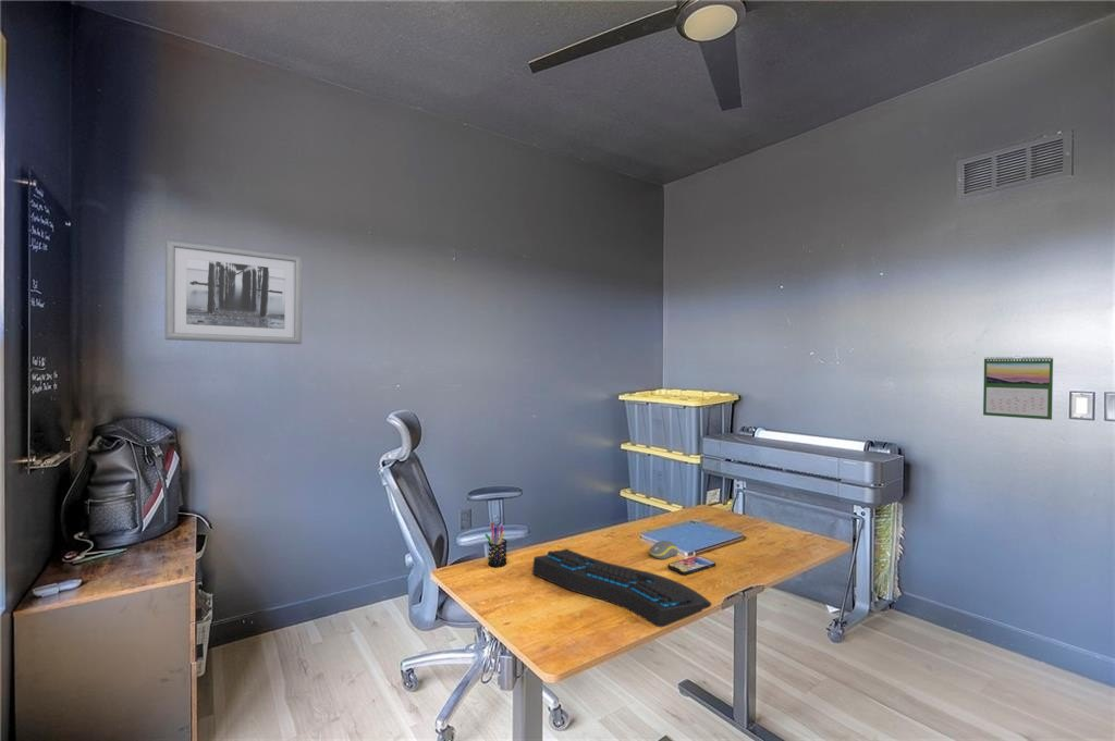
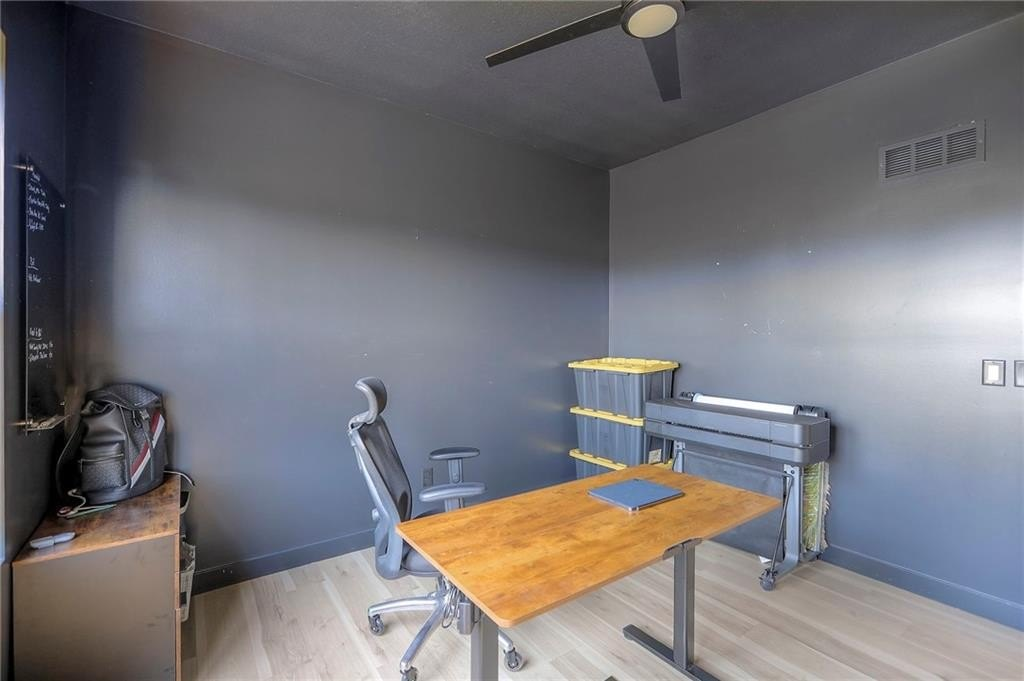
- calendar (1016, 386)
- smartphone (691, 565)
- keyboard (615, 575)
- wall art (237, 295)
- computer mouse (663, 548)
- pen holder (494, 544)
